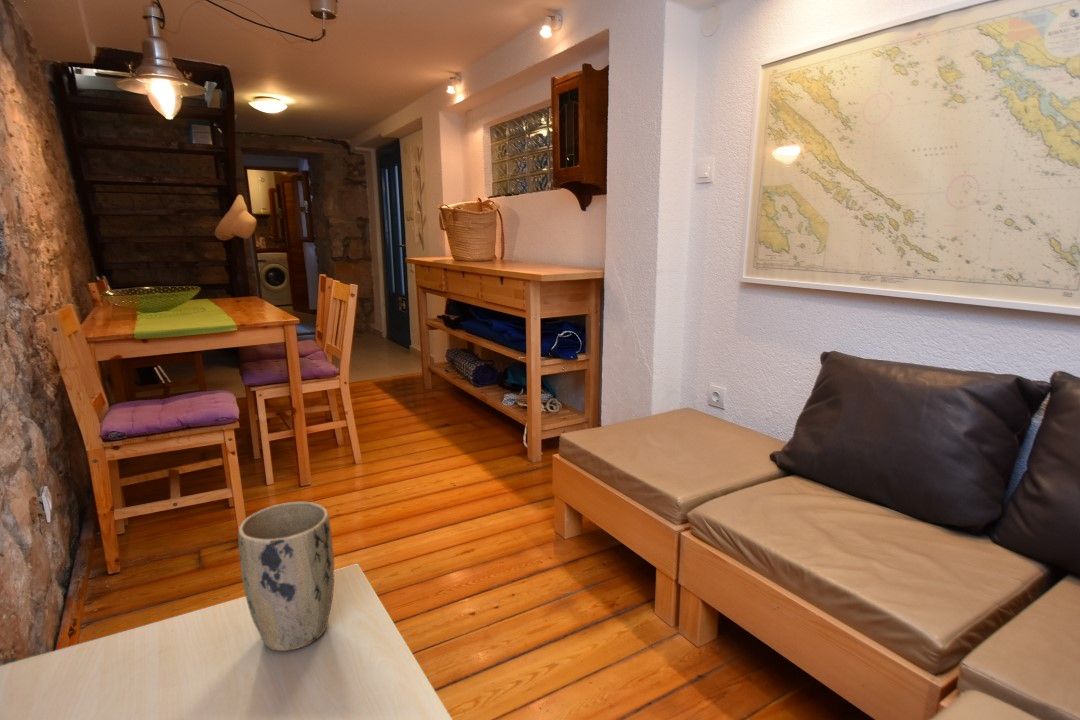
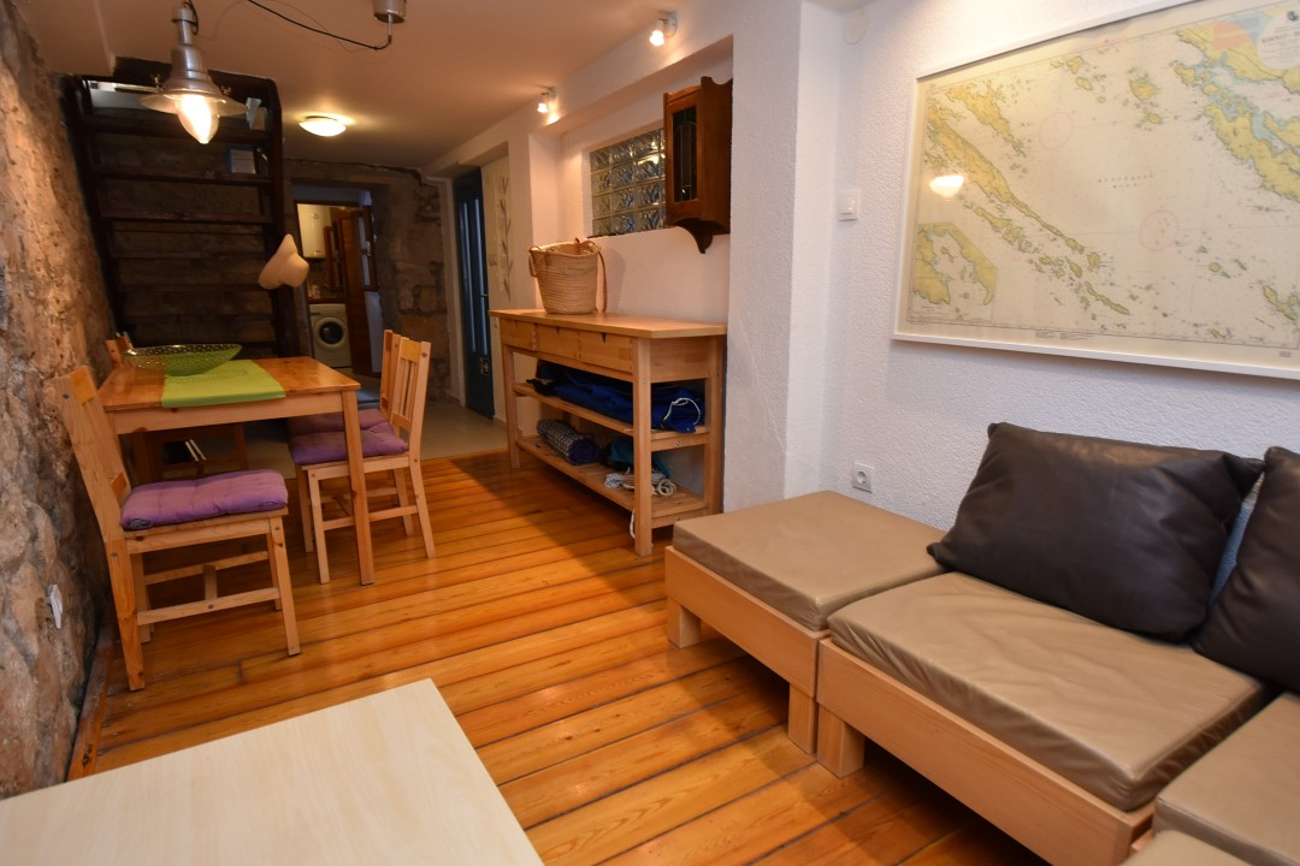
- plant pot (290, 576)
